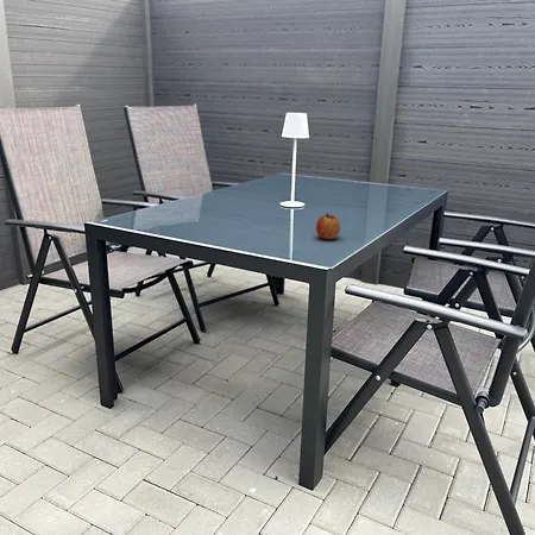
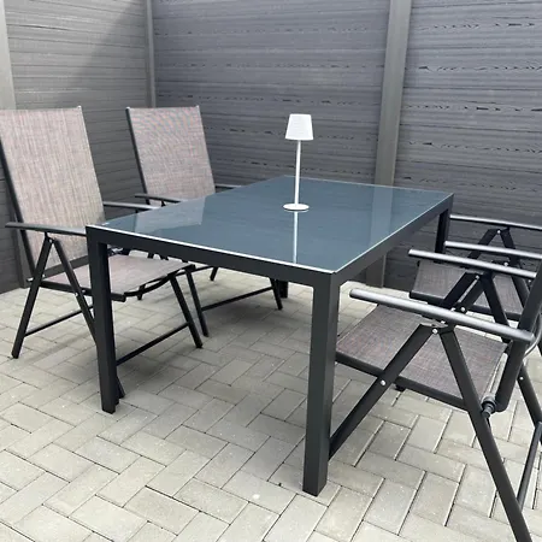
- apple (328, 225)
